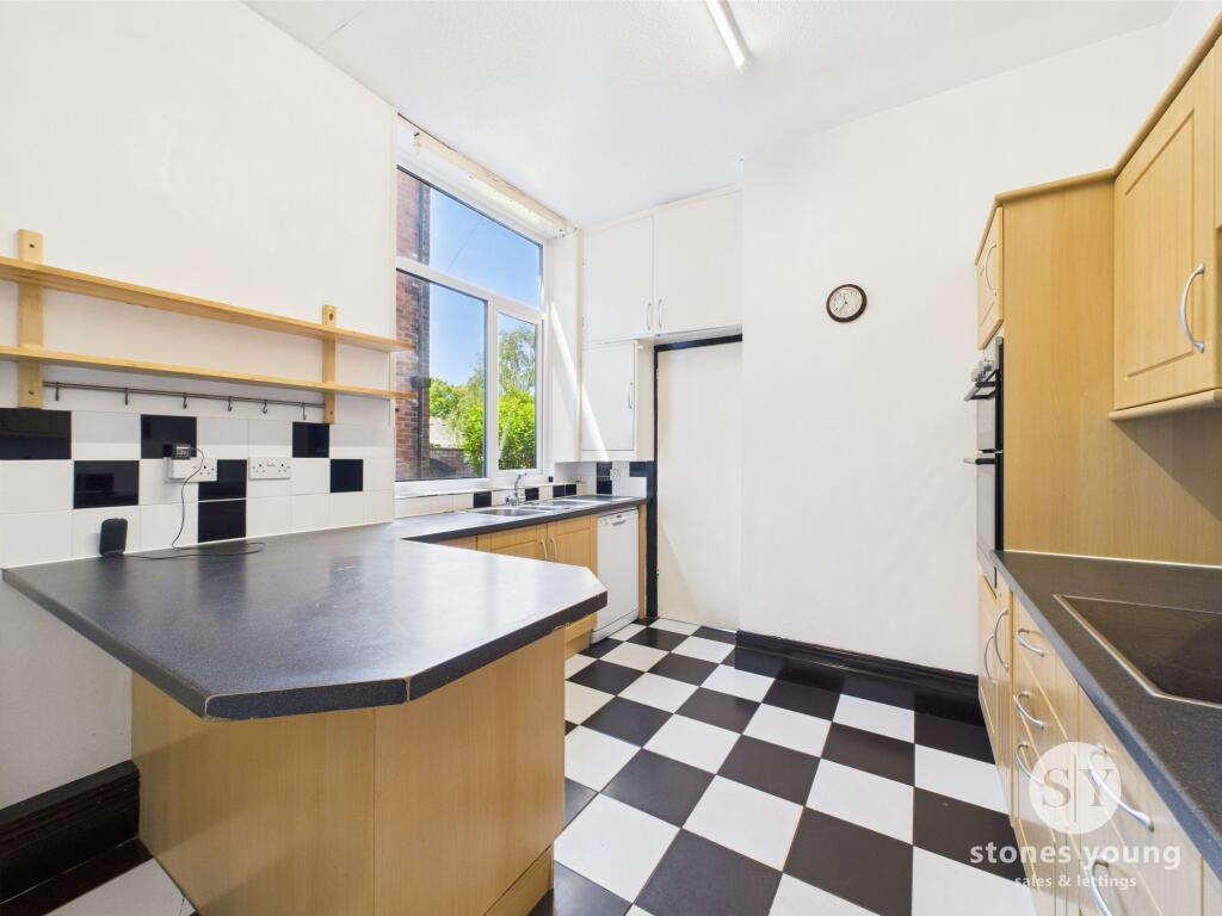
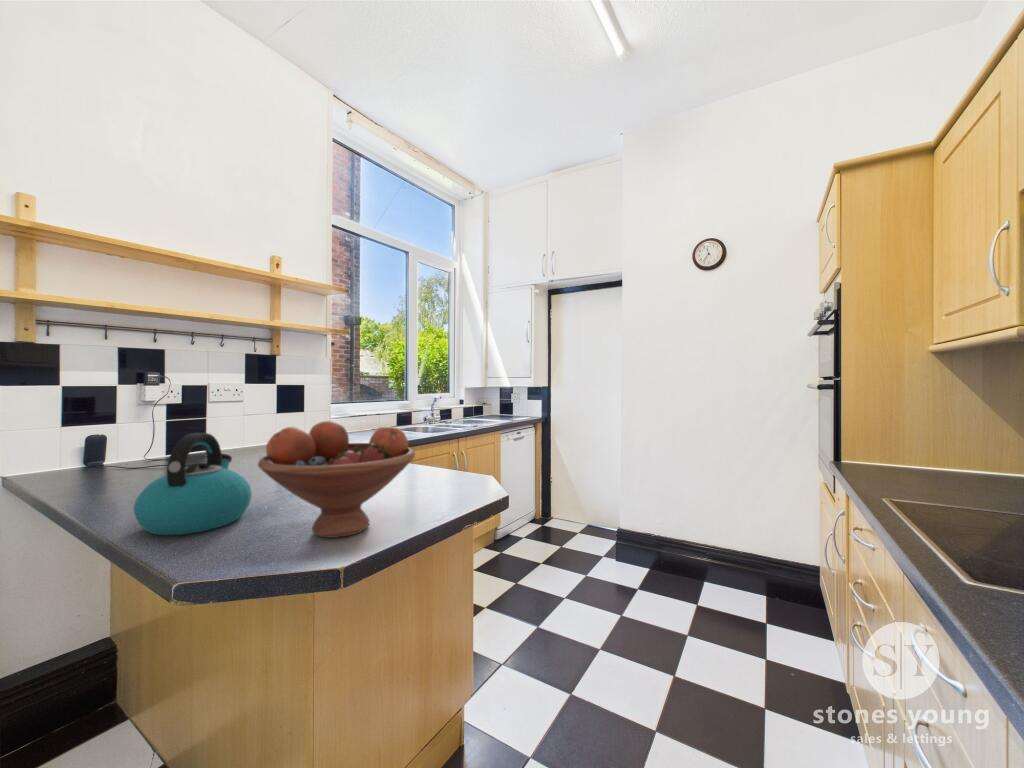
+ fruit bowl (341, 476)
+ kettle (200, 476)
